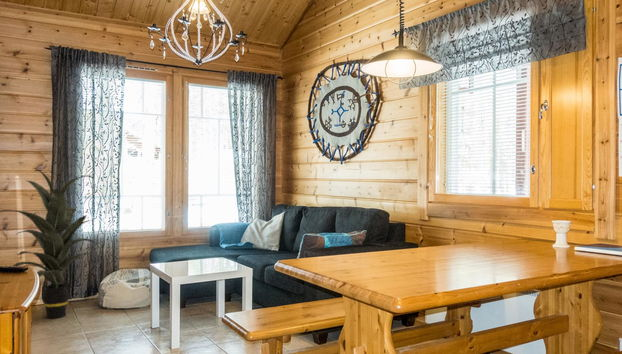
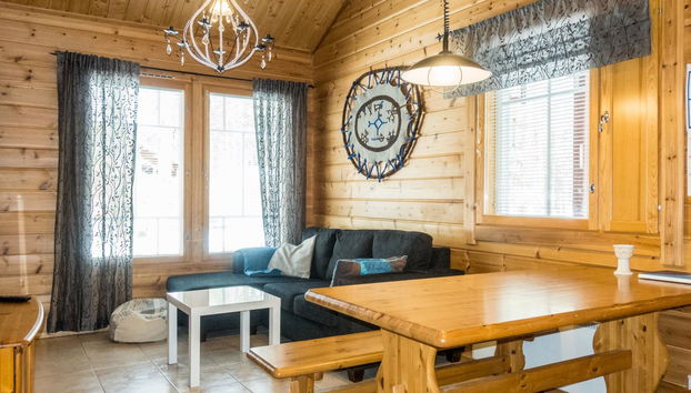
- indoor plant (50, 241)
